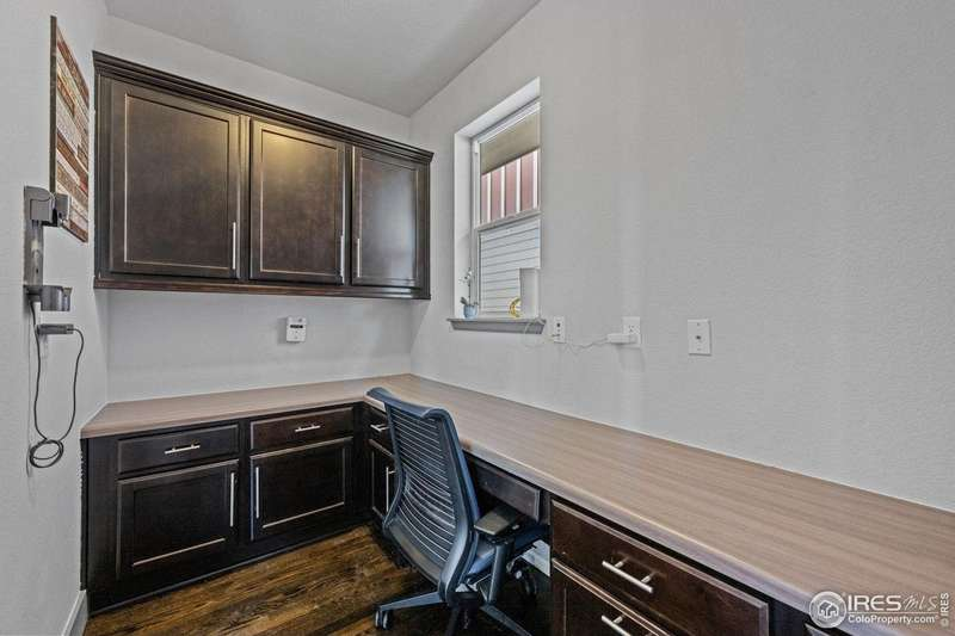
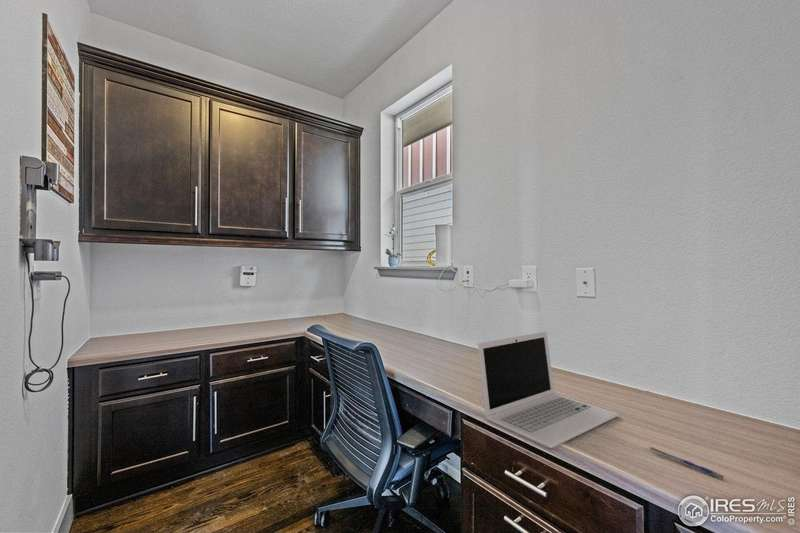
+ pen (683, 460)
+ laptop (548, 379)
